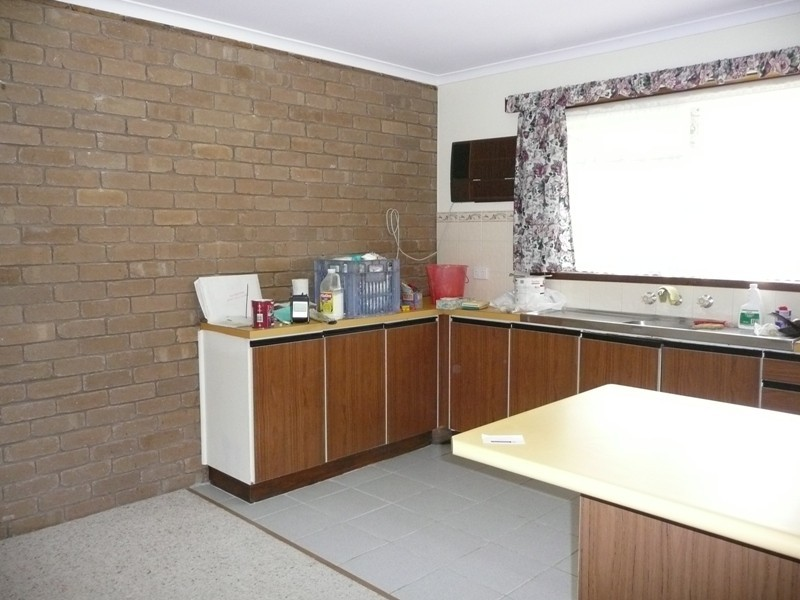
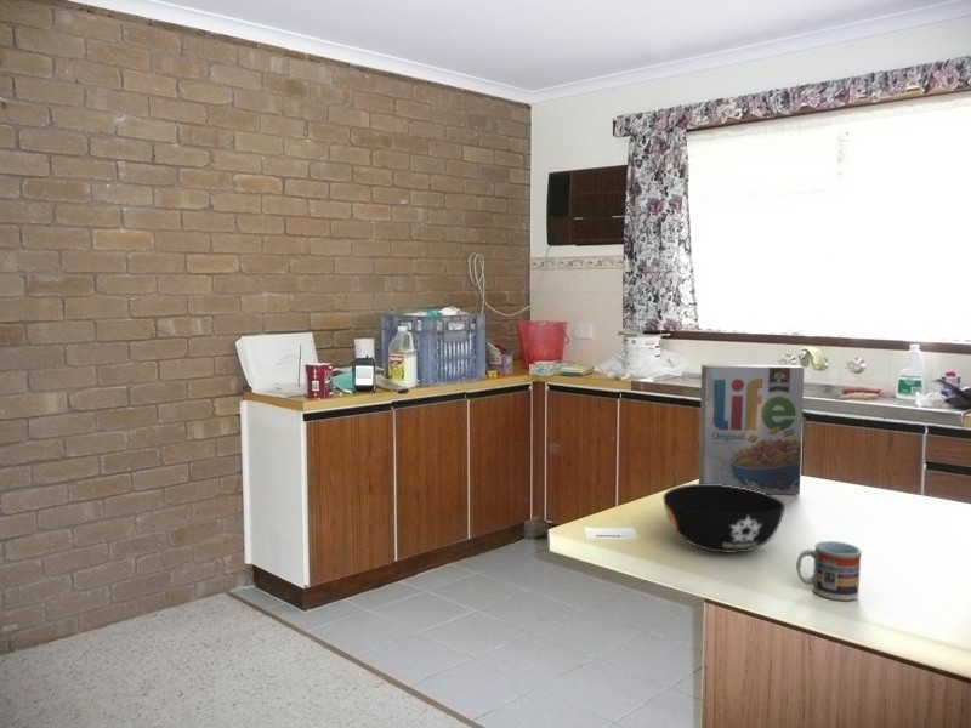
+ cup (828, 569)
+ bowl (722, 522)
+ cereal box (750, 428)
